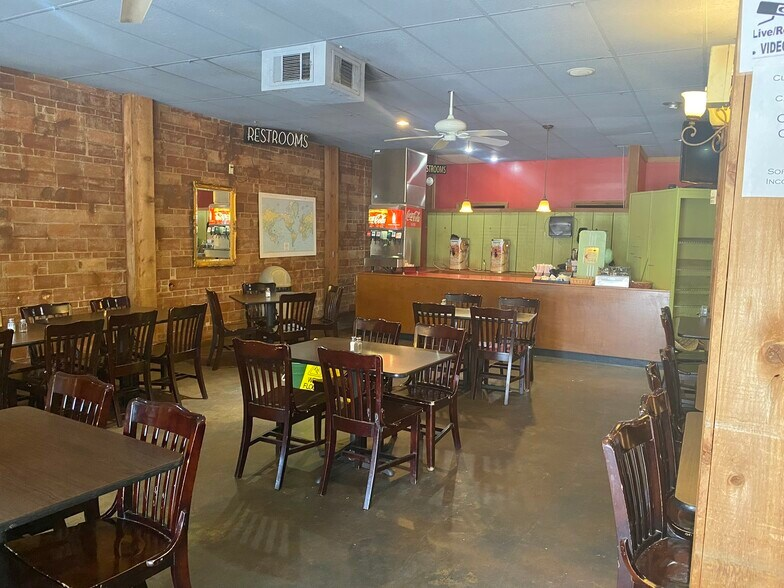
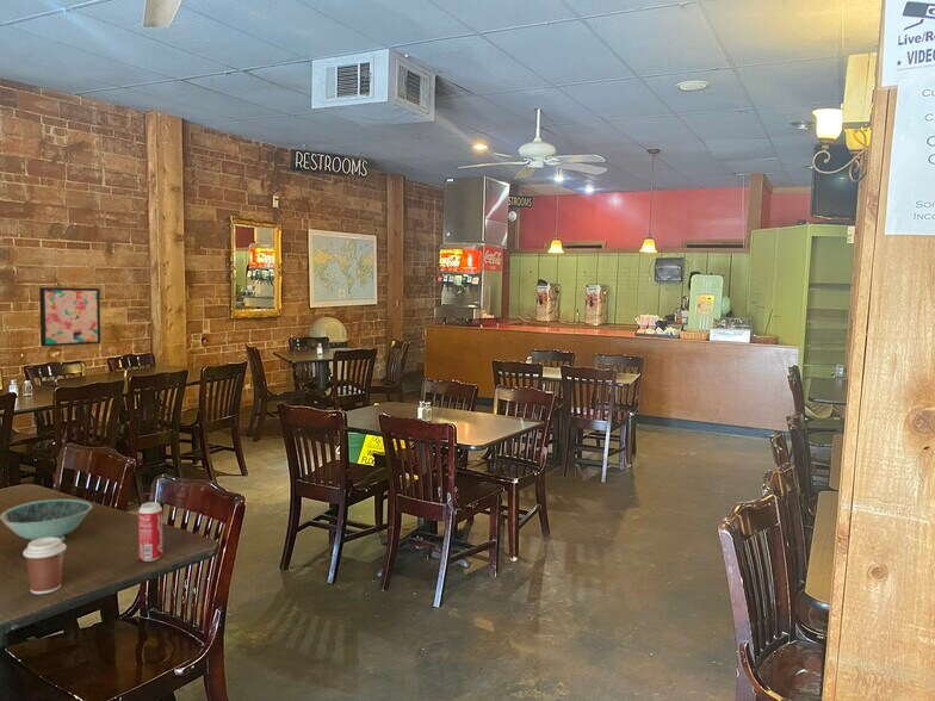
+ beverage can (150, 531)
+ bowl (48, 525)
+ coffee cup (45, 565)
+ wall art (70, 316)
